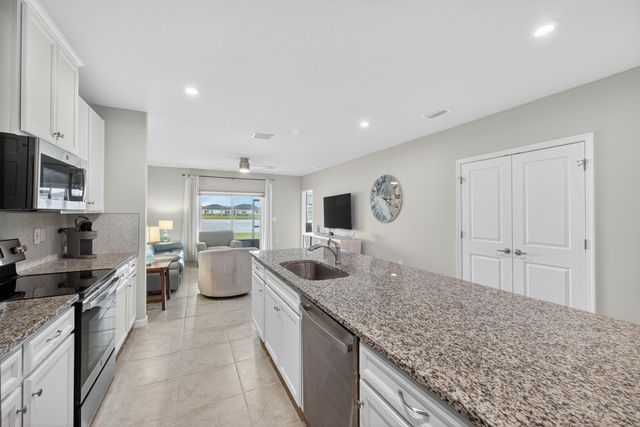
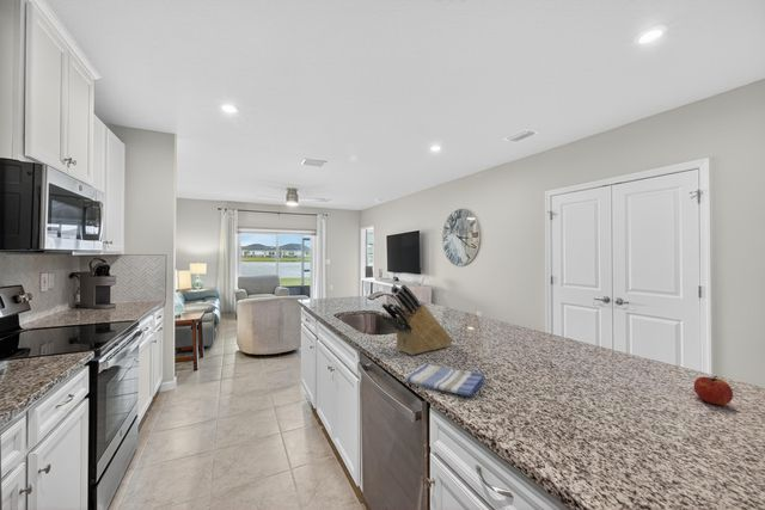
+ dish towel (445, 377)
+ fruit (712, 388)
+ knife block (417, 317)
